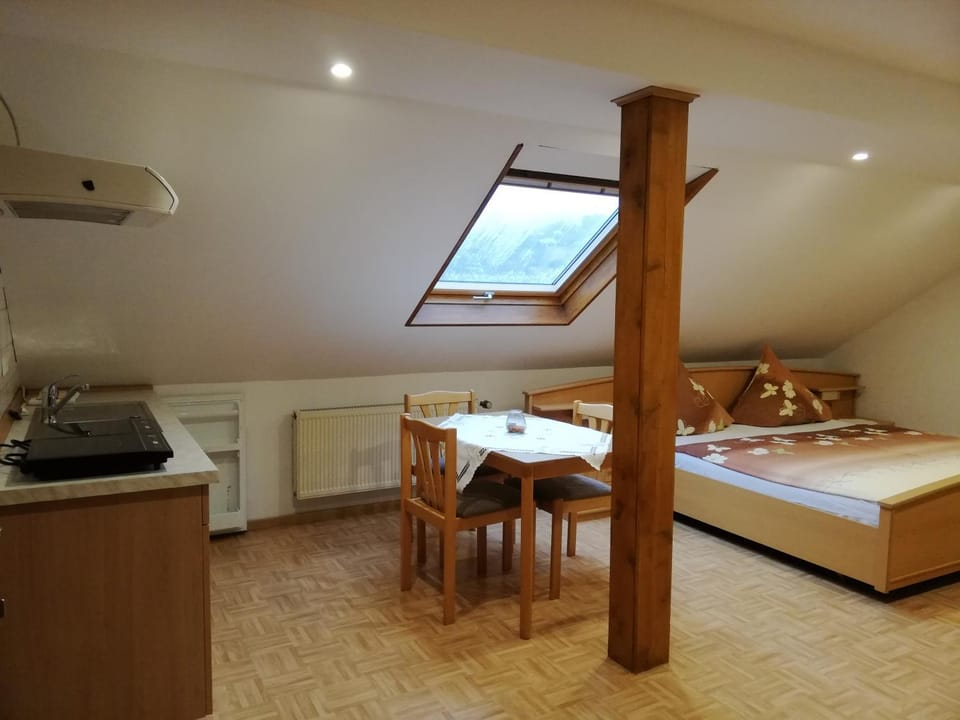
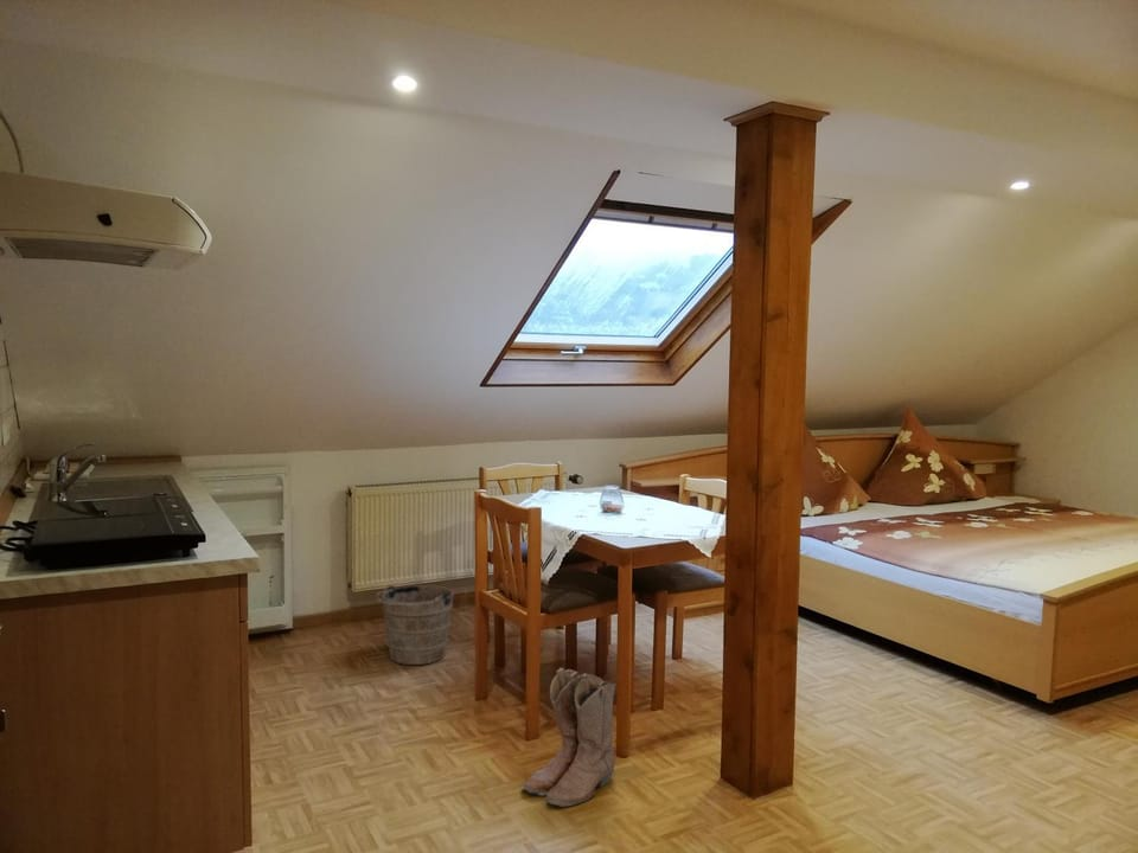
+ bucket (414, 623)
+ boots (570, 731)
